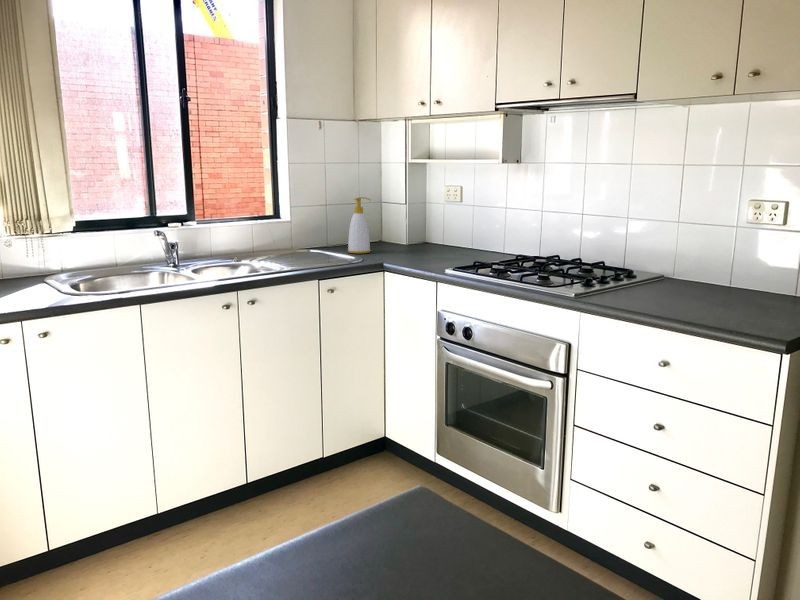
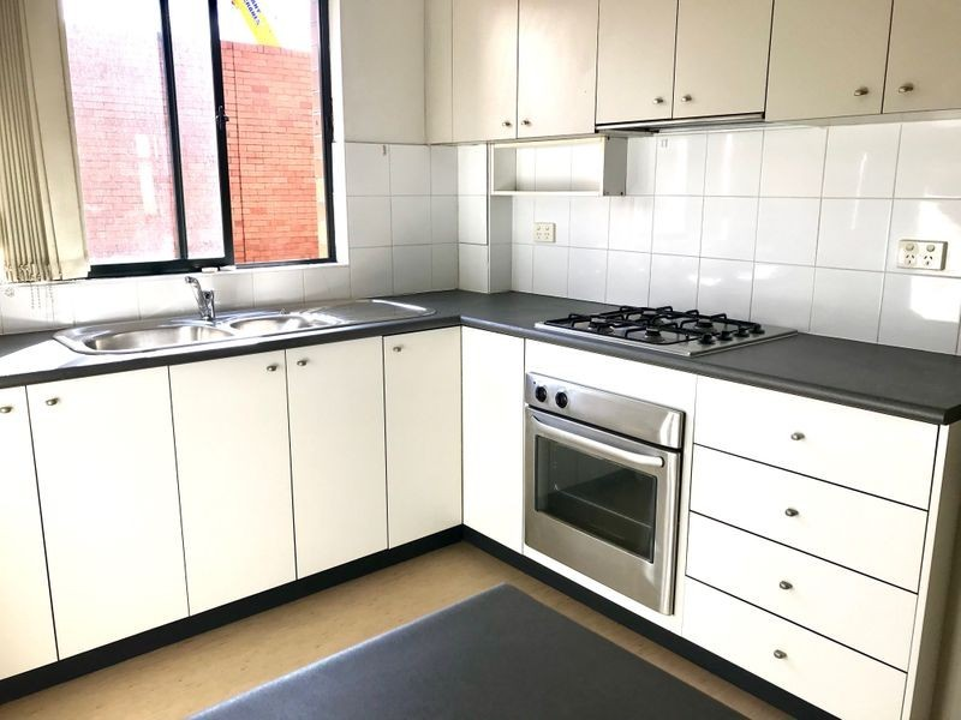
- soap bottle (359, 225)
